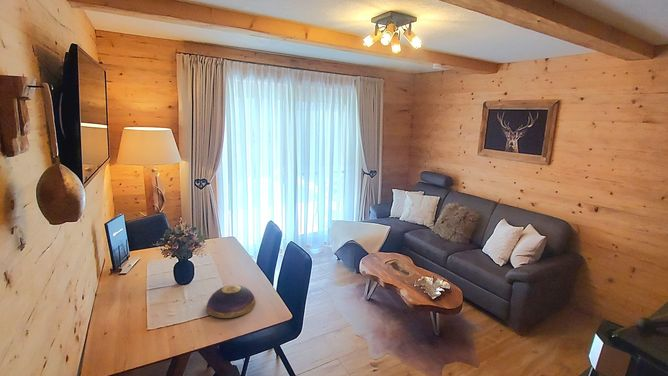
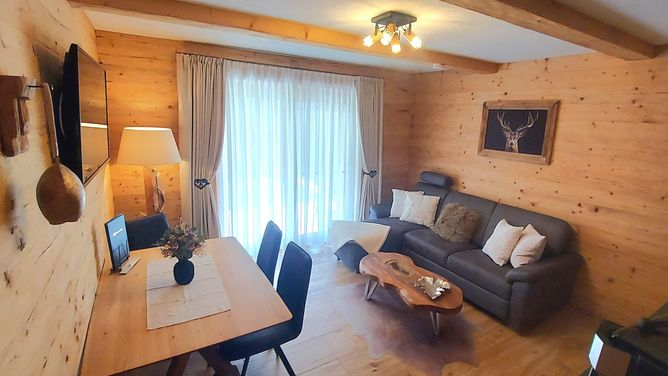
- decorative bowl (231, 296)
